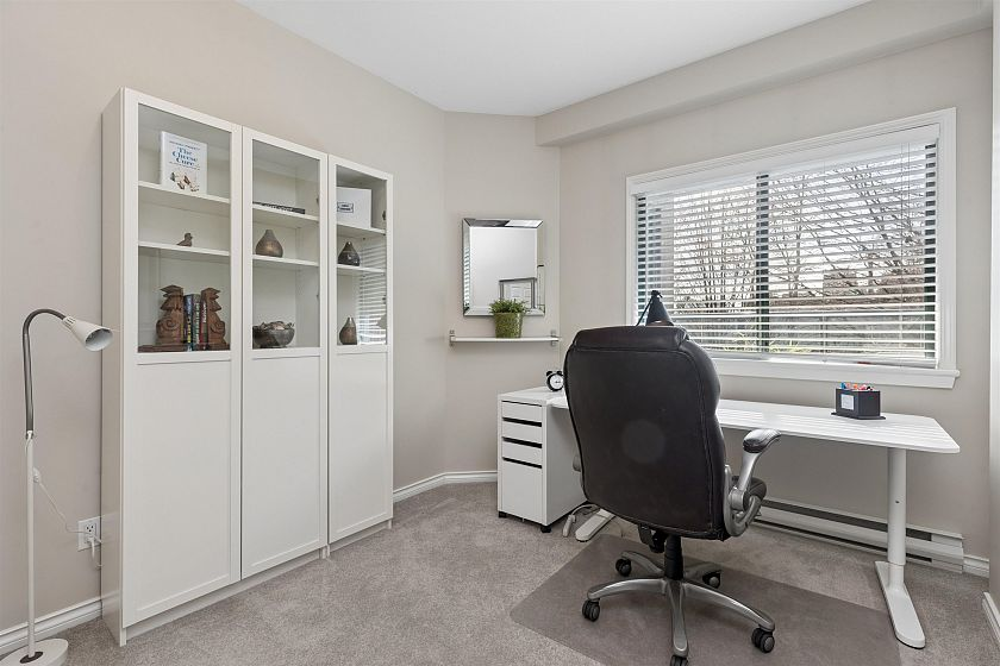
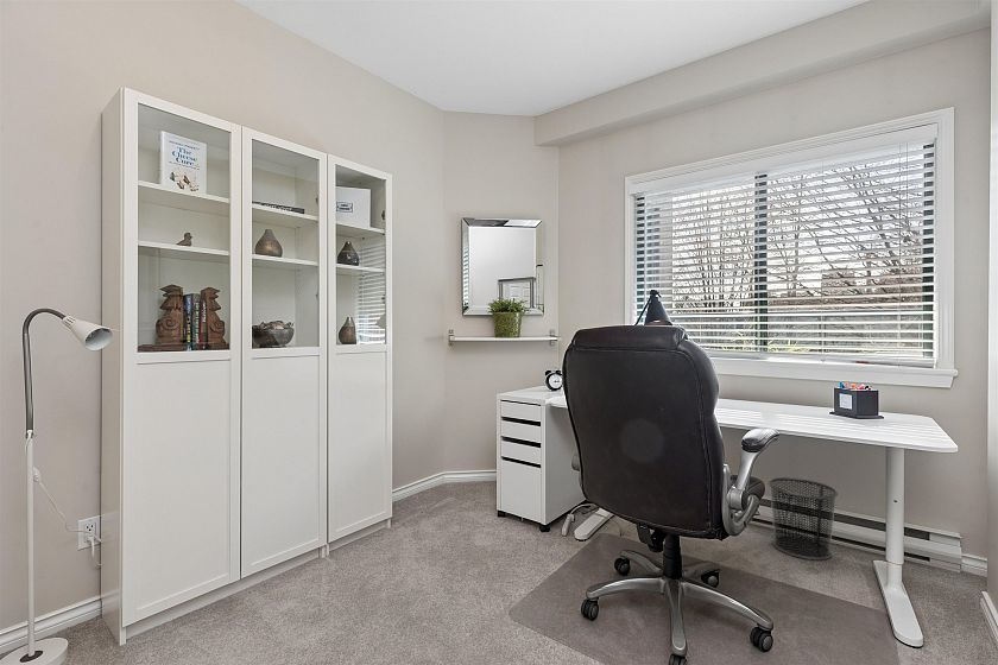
+ waste bin (801, 517)
